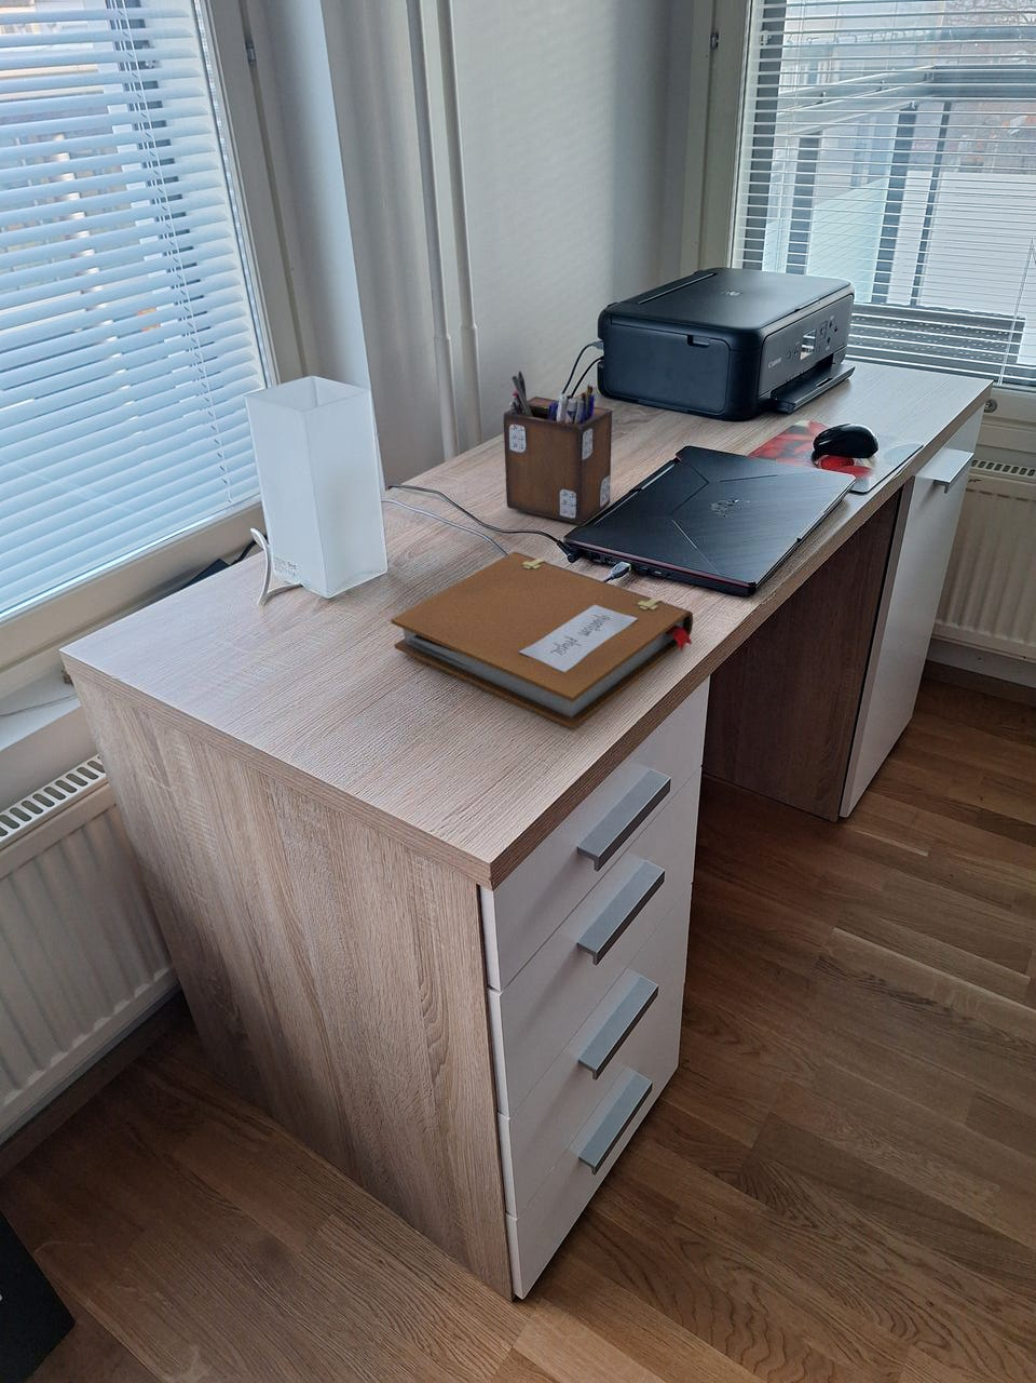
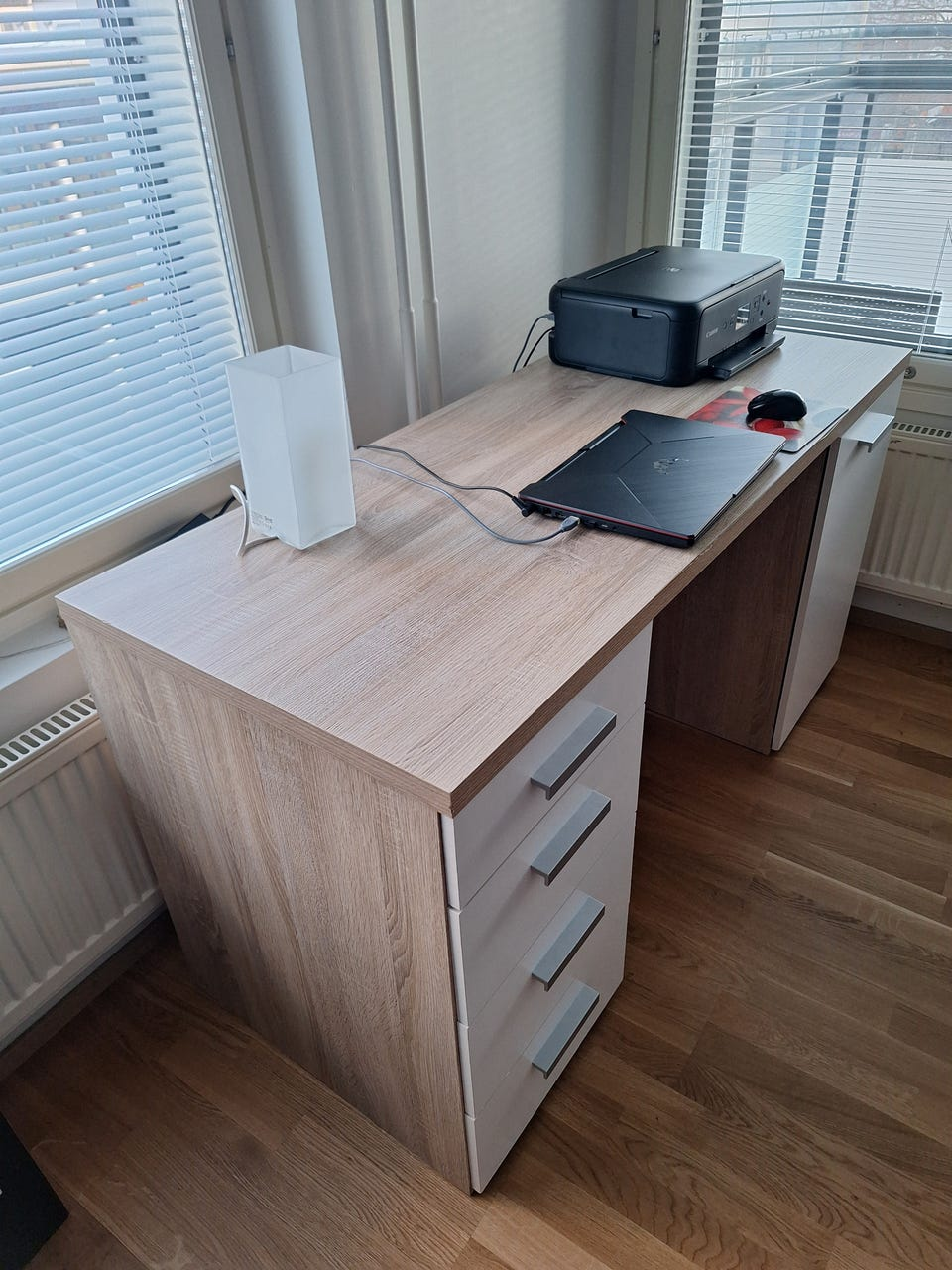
- notebook (547, 628)
- desk organizer (557, 441)
